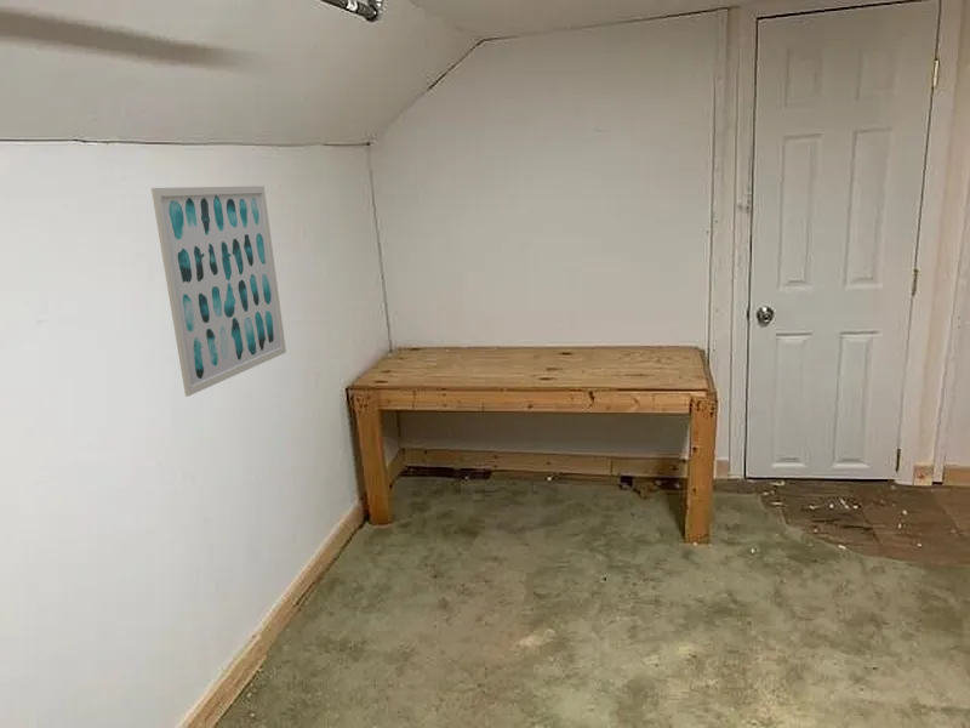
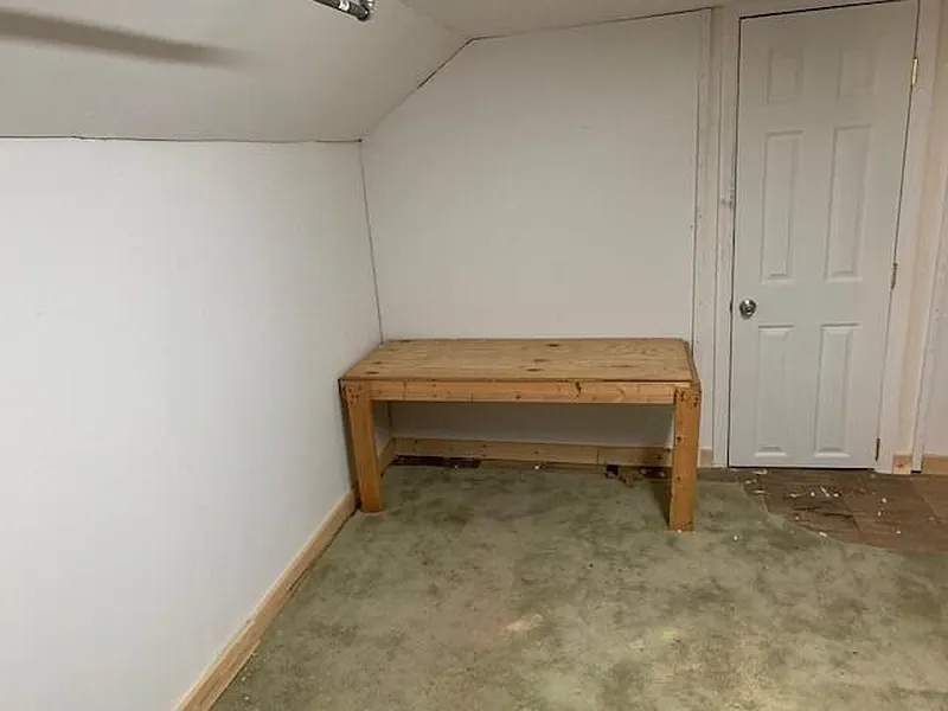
- wall art (228, 281)
